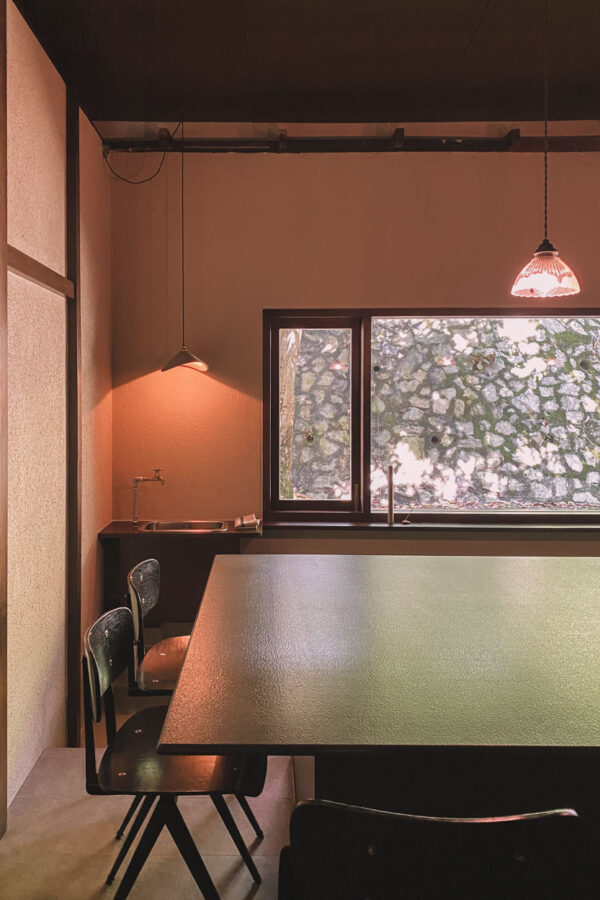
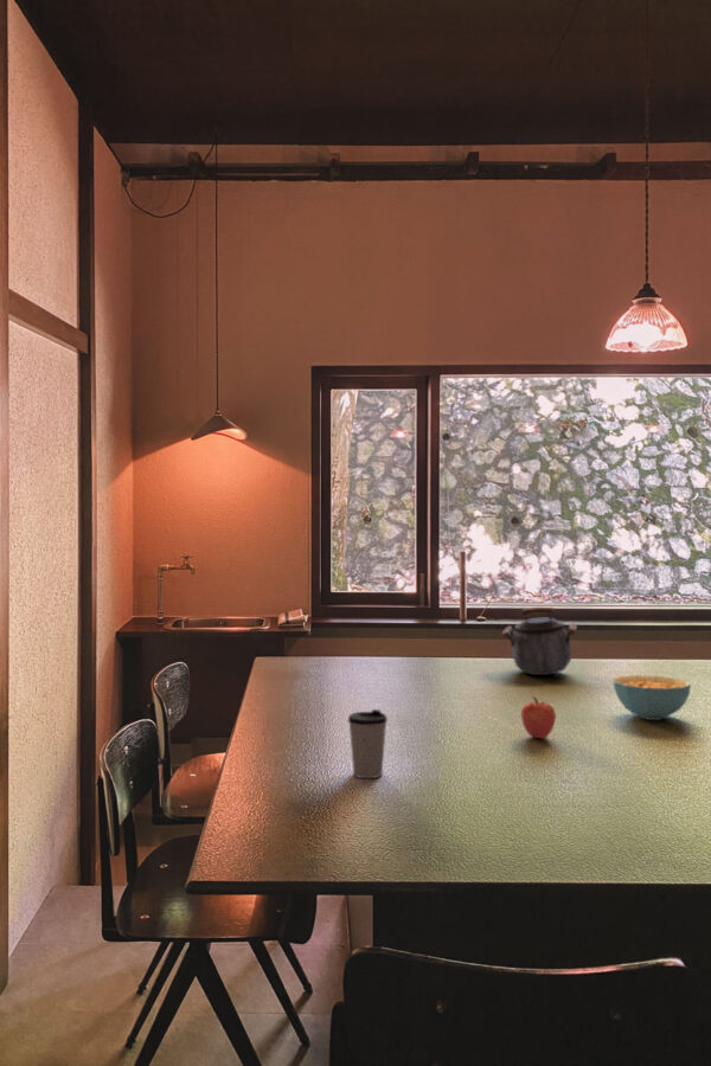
+ kettle (539, 640)
+ apple (538, 717)
+ coffee cup (367, 743)
+ cereal bowl (651, 699)
